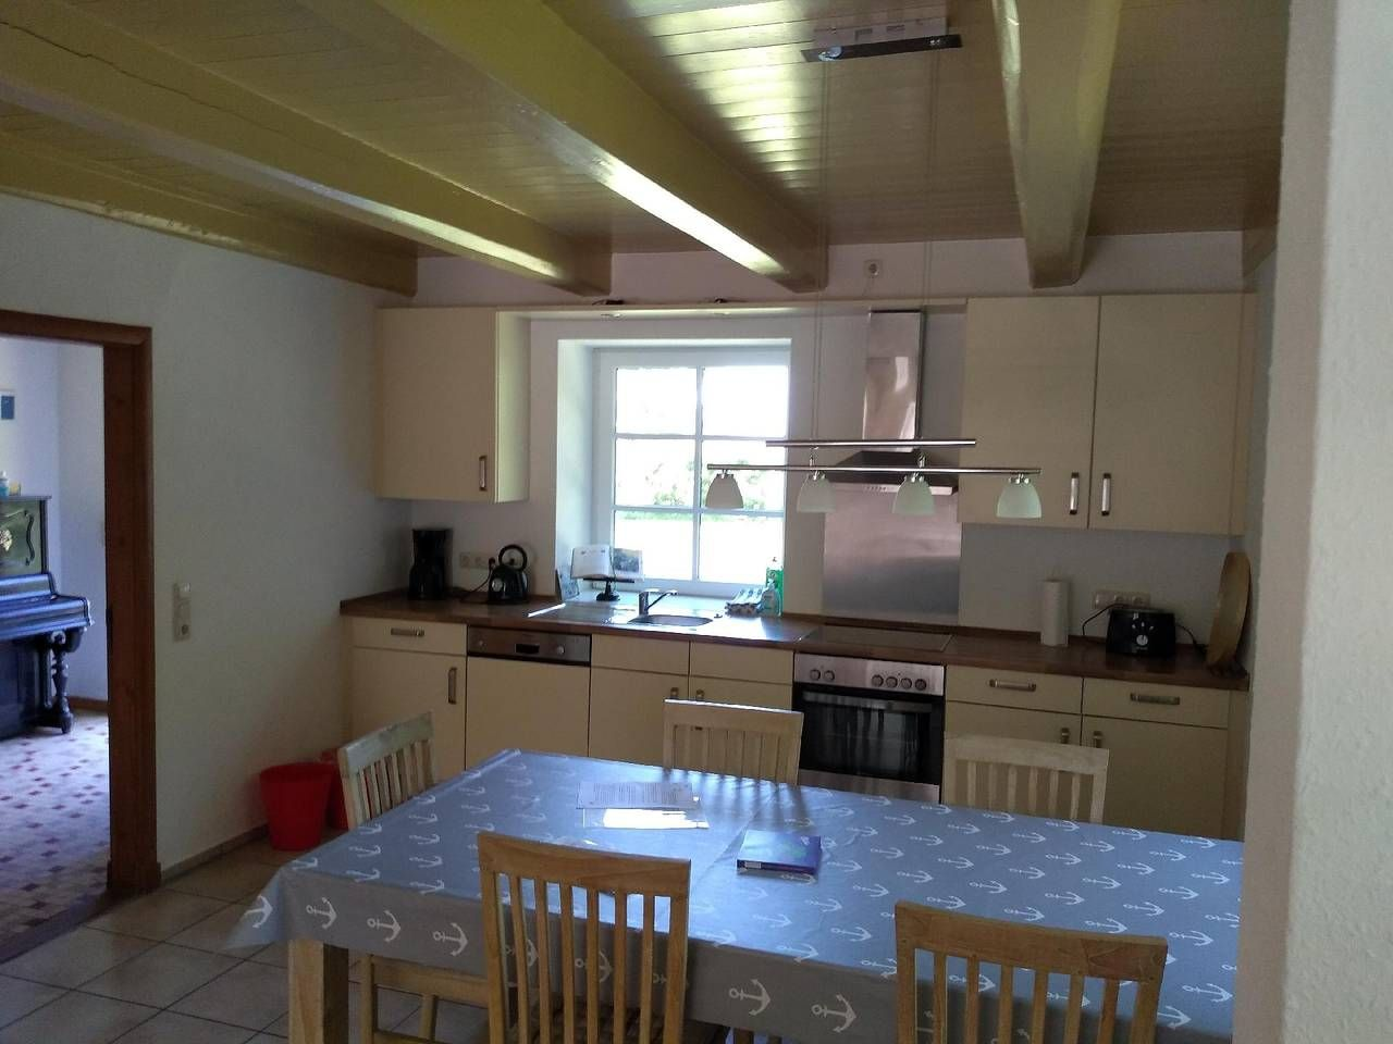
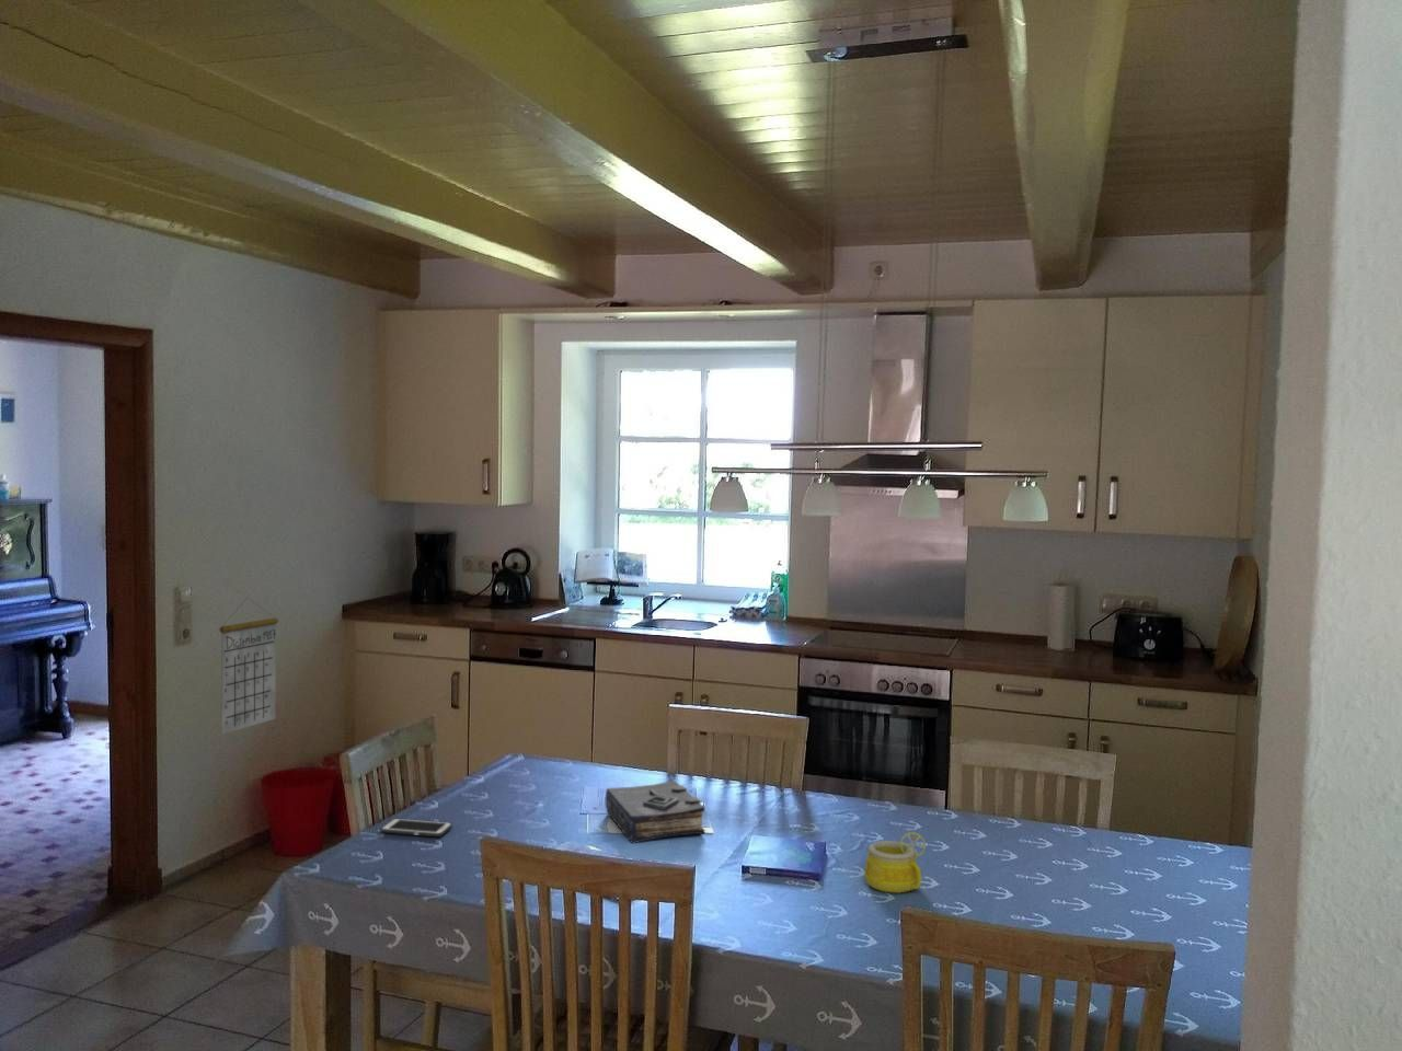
+ calendar (248, 661)
+ book (652, 809)
+ cell phone (416, 828)
+ mug (895, 858)
